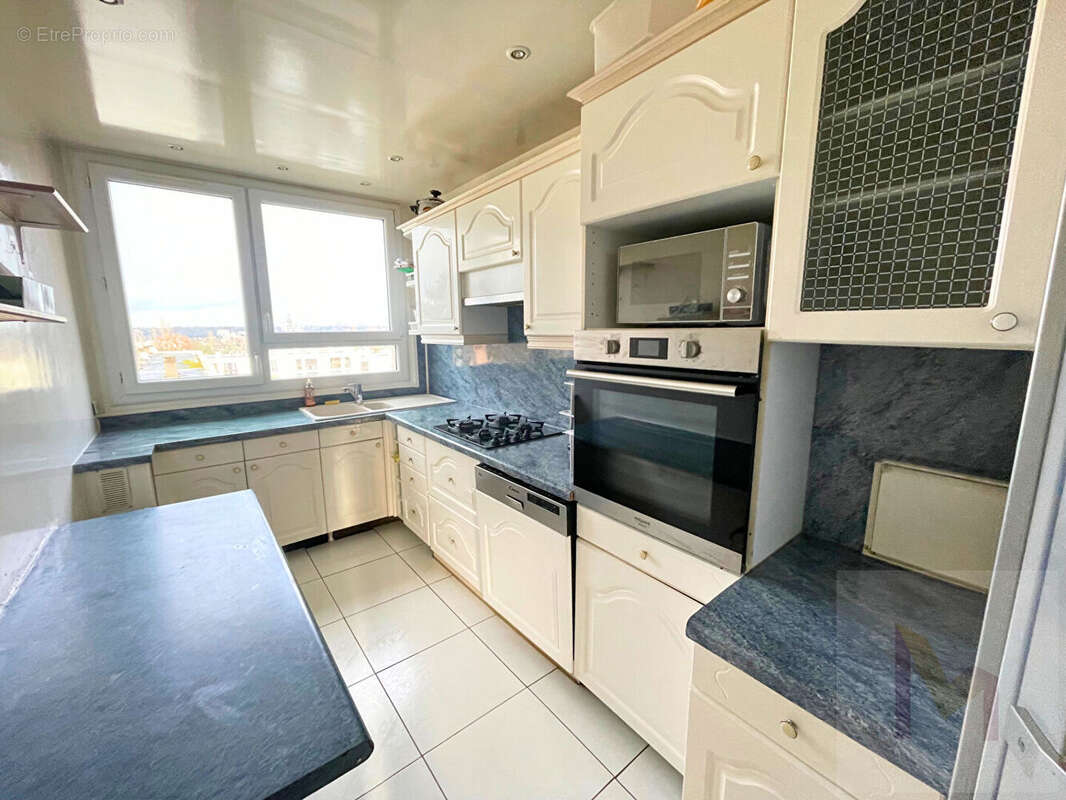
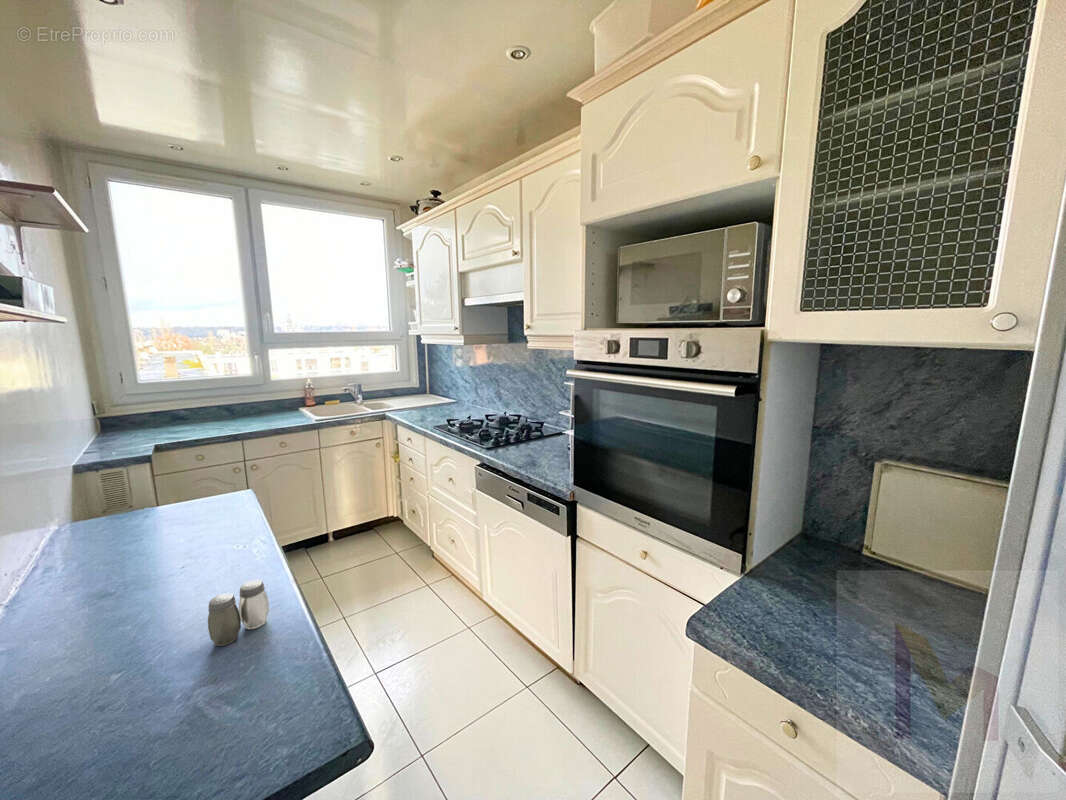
+ salt and pepper shaker (239, 610)
